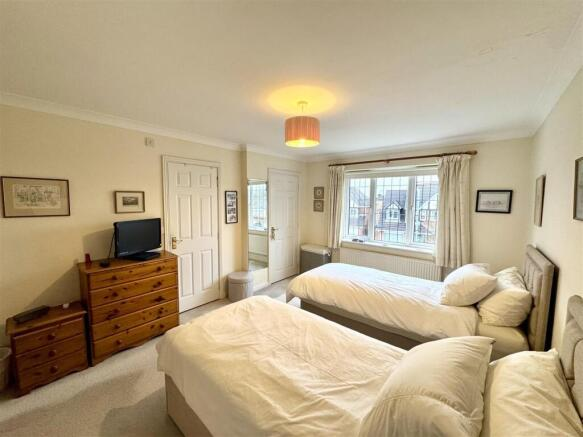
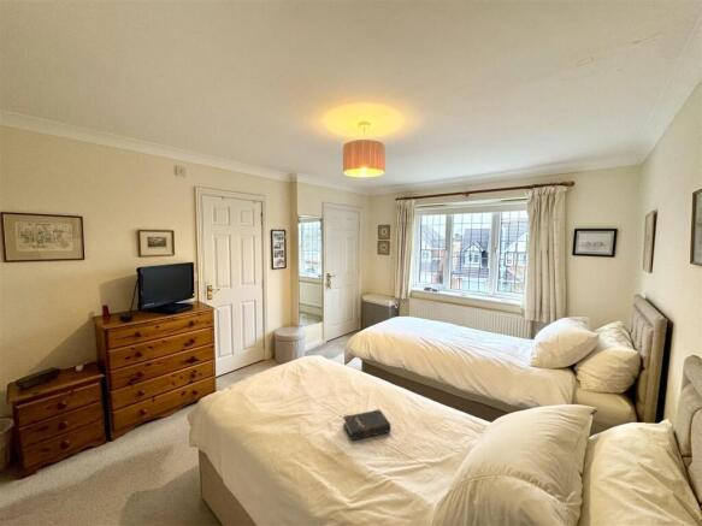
+ hardback book (366, 424)
